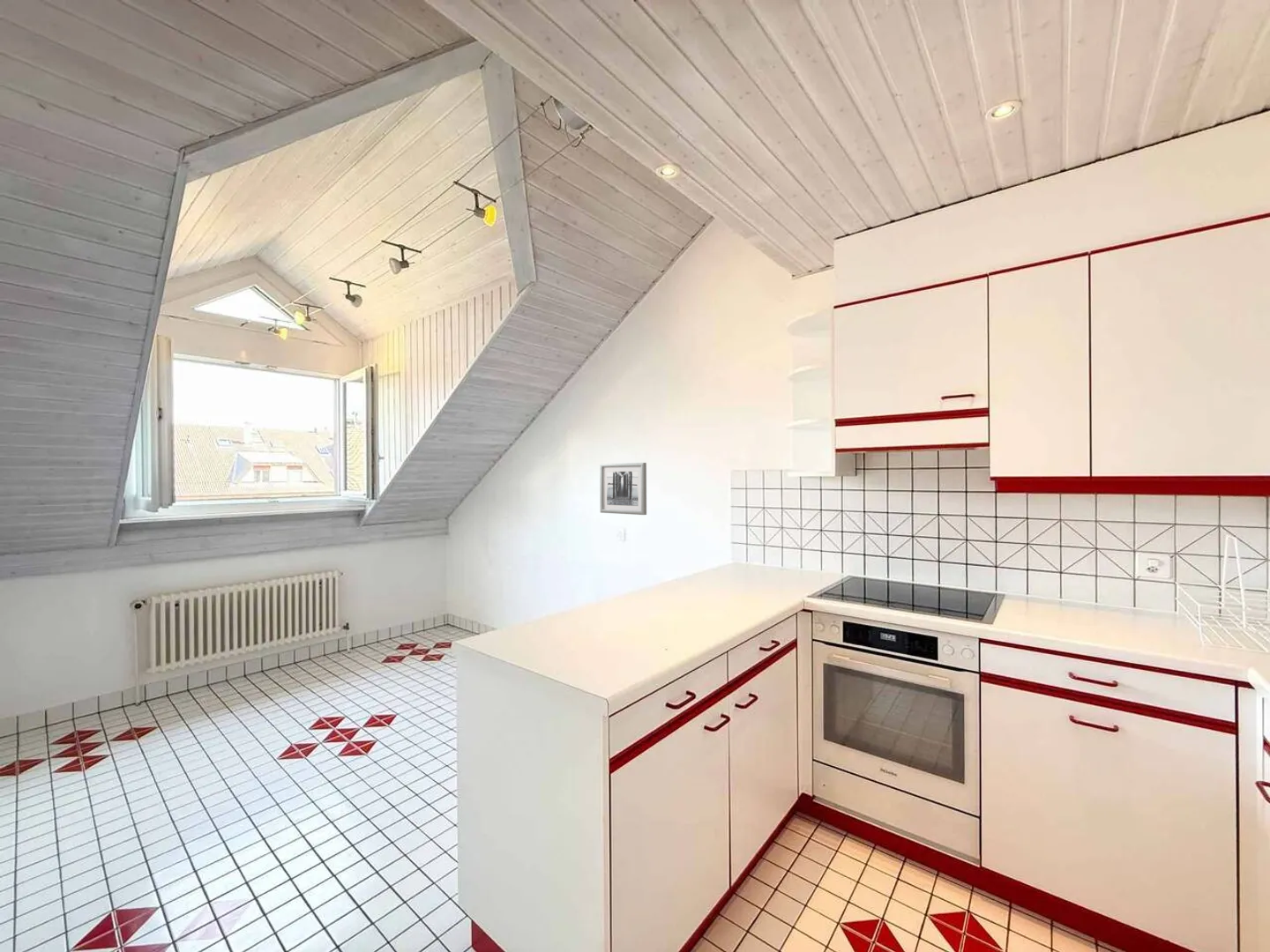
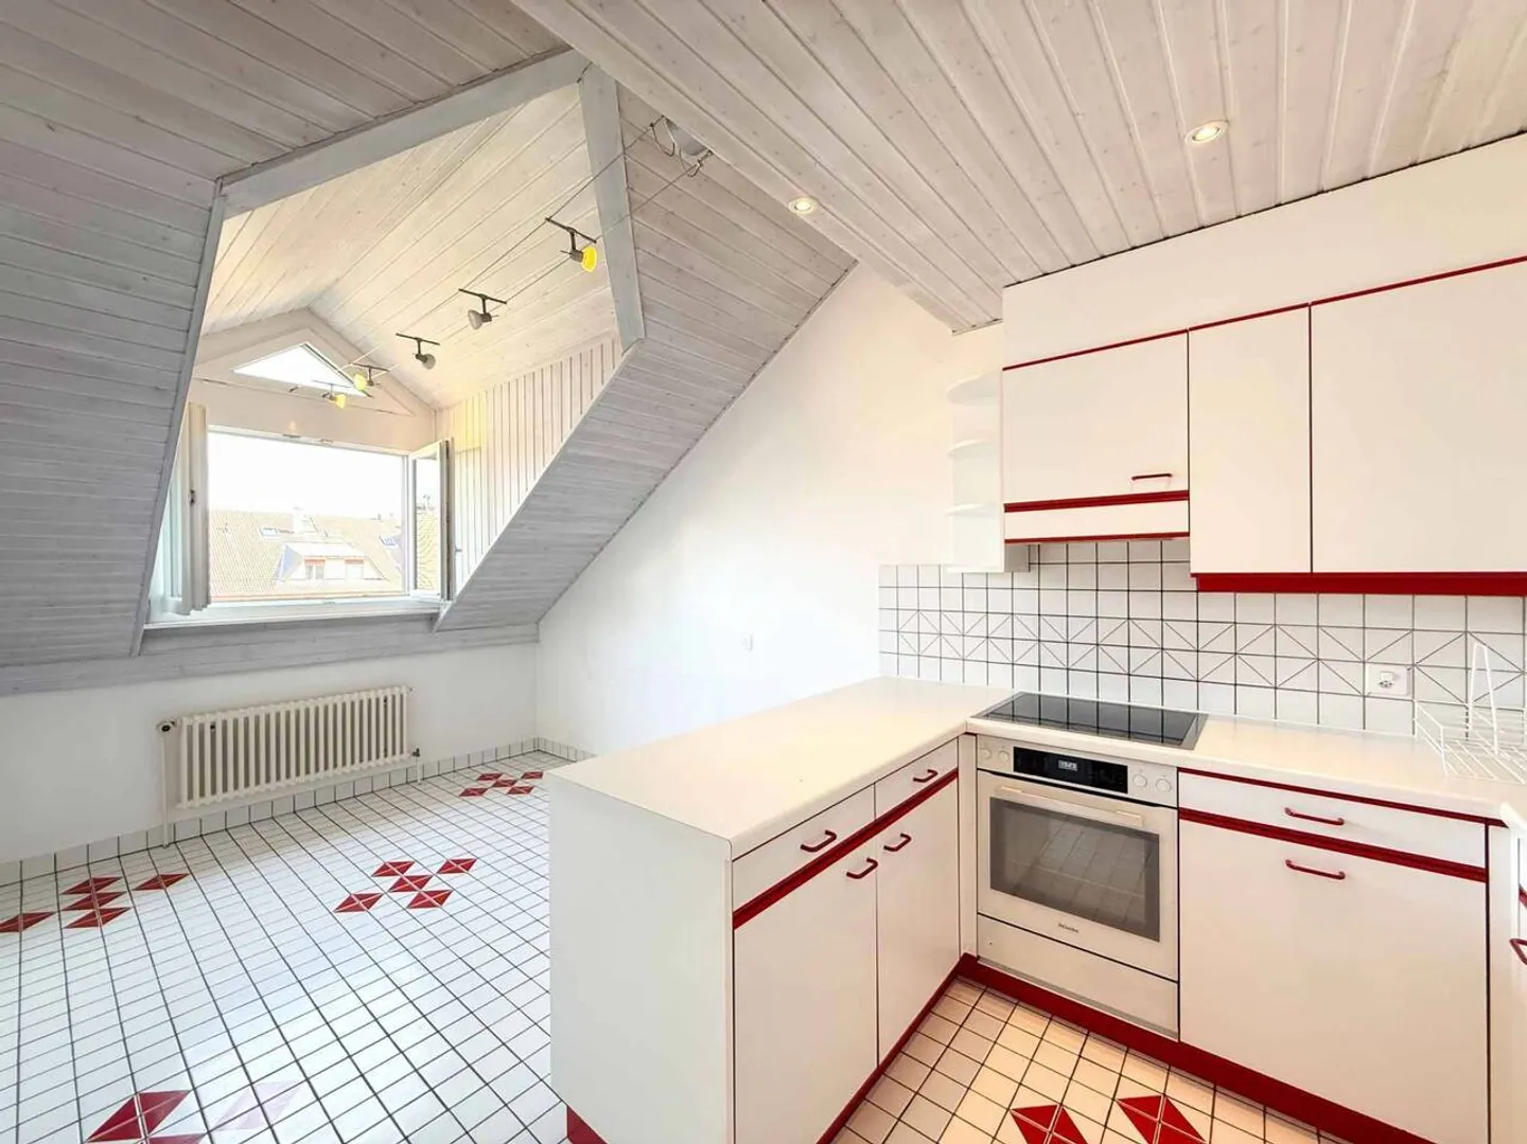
- wall art (622, 488)
